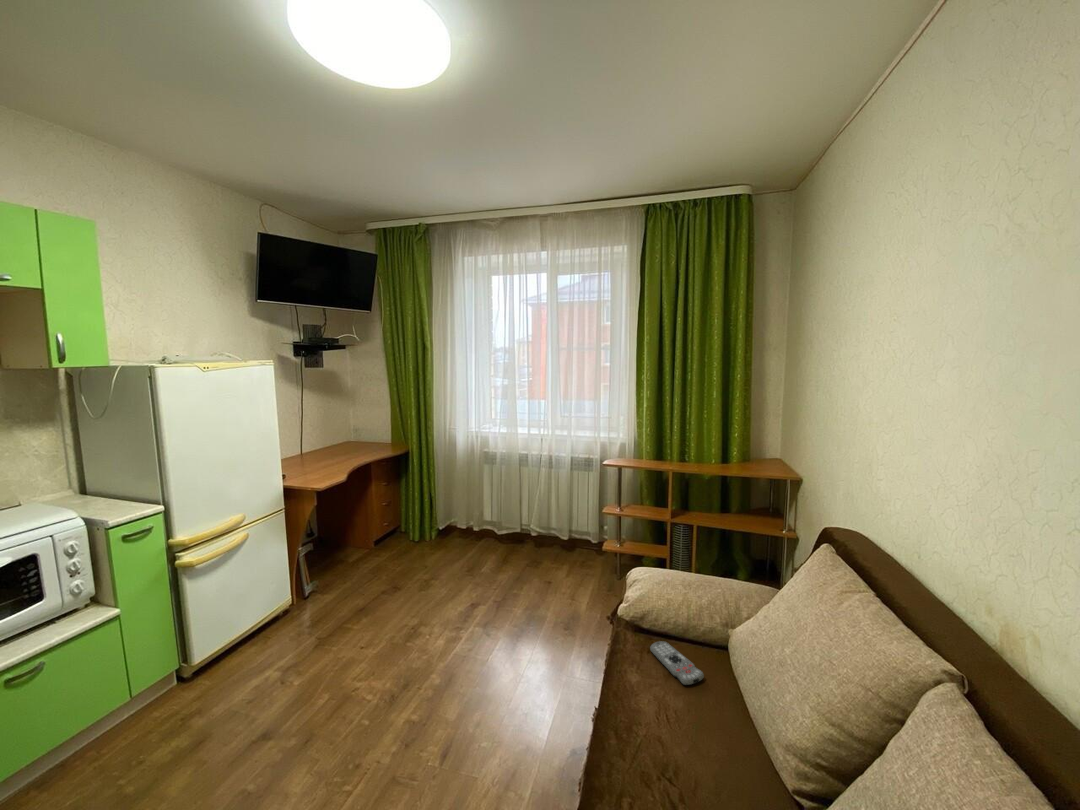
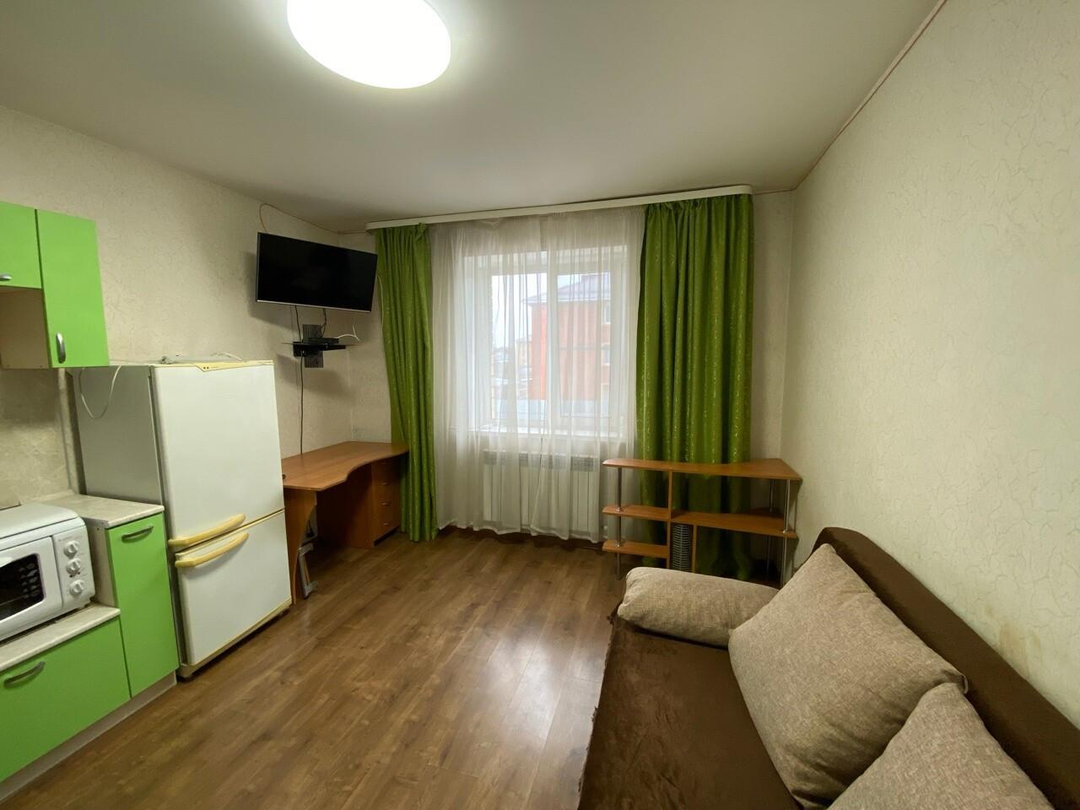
- remote control (674, 661)
